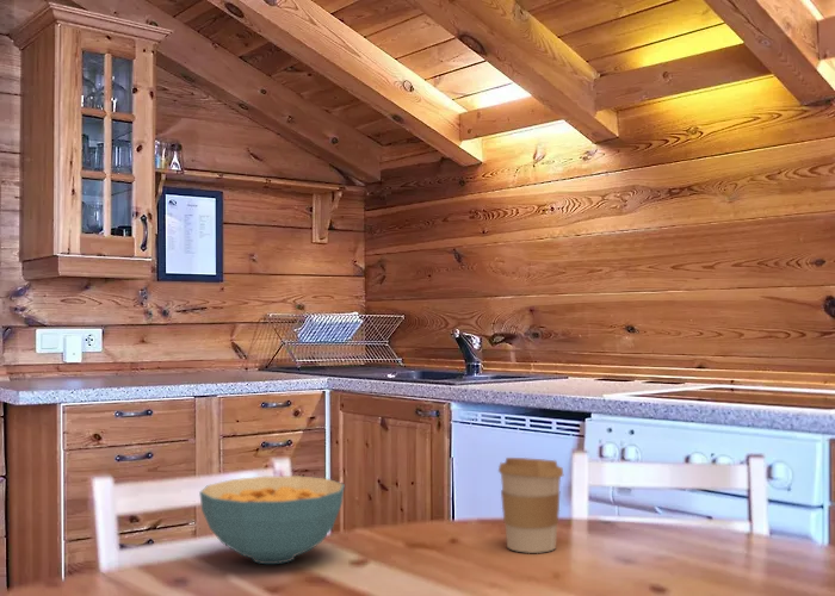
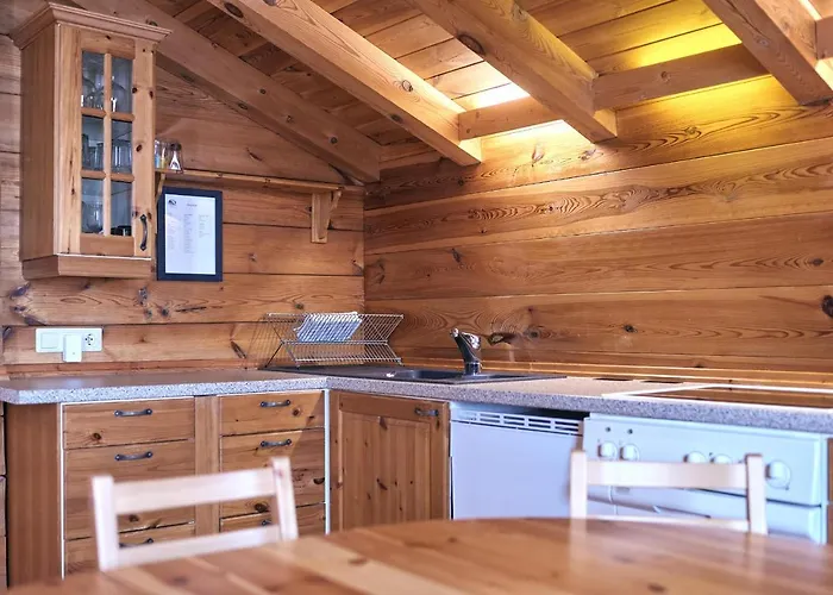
- cereal bowl (273, 522)
- coffee cup (531, 501)
